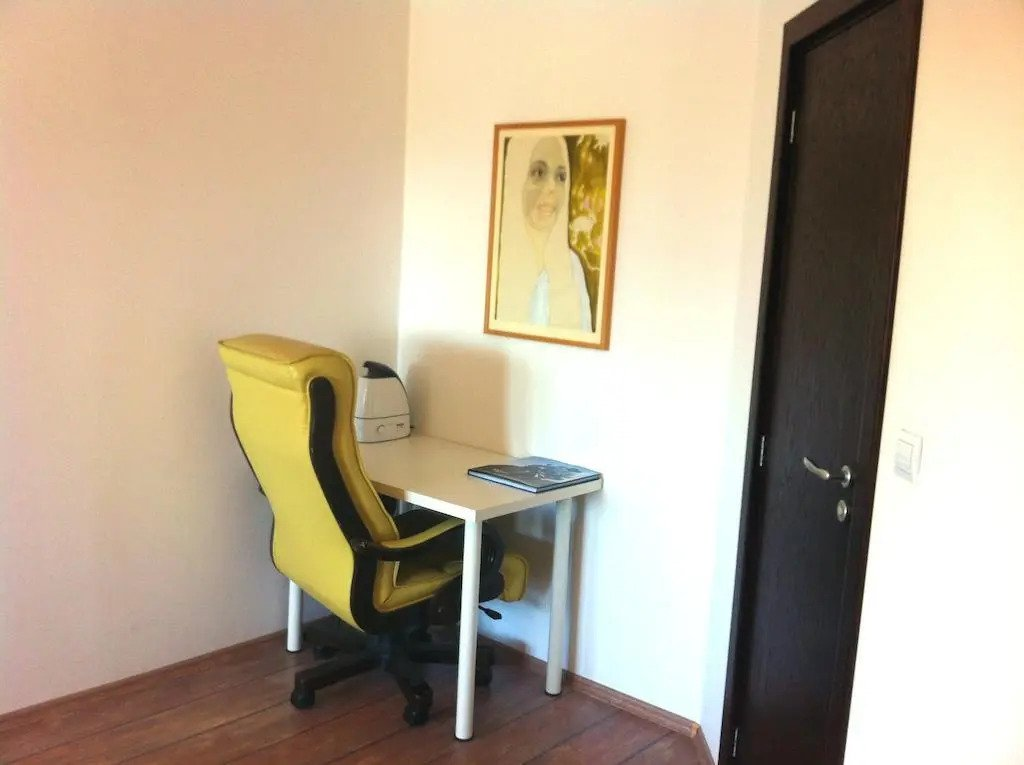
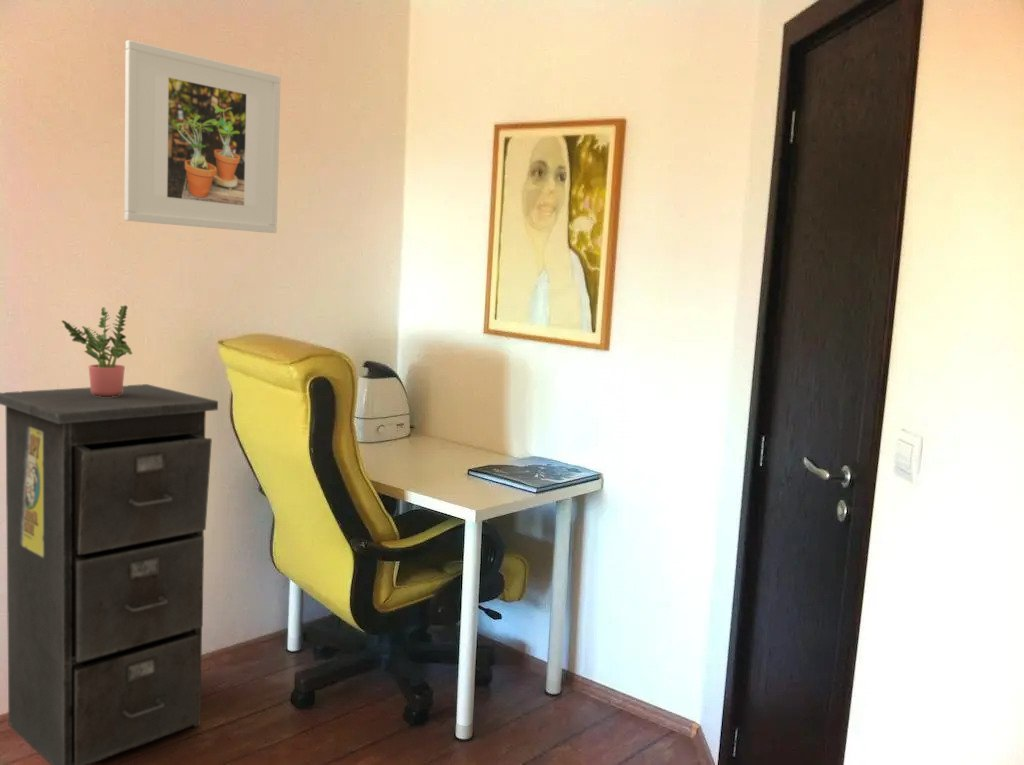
+ filing cabinet (112, 568)
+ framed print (206, 144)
+ potted plant (101, 351)
